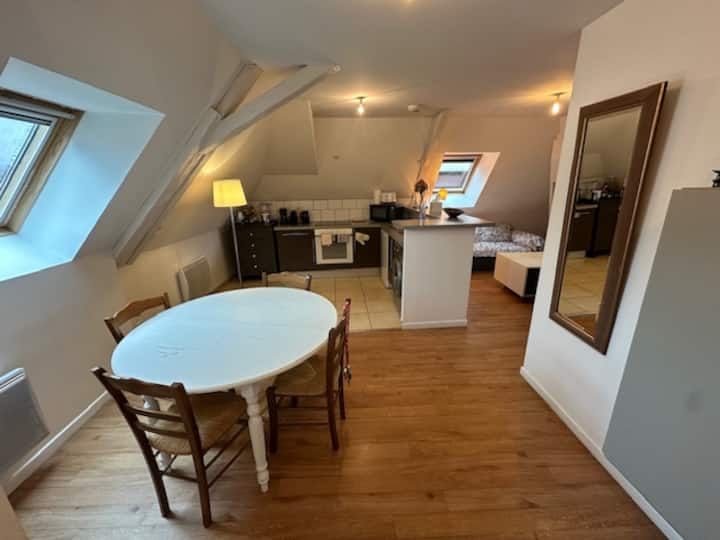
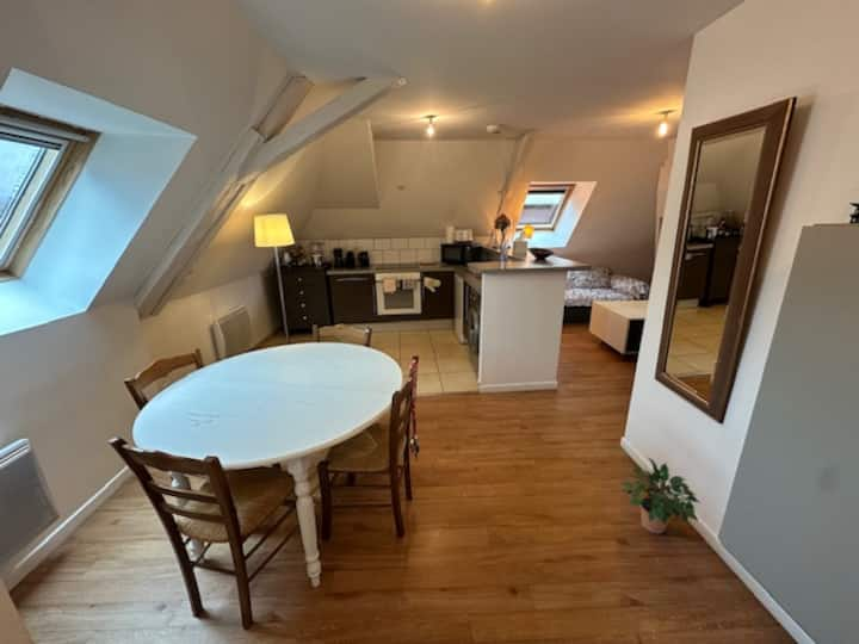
+ potted plant (661, 501)
